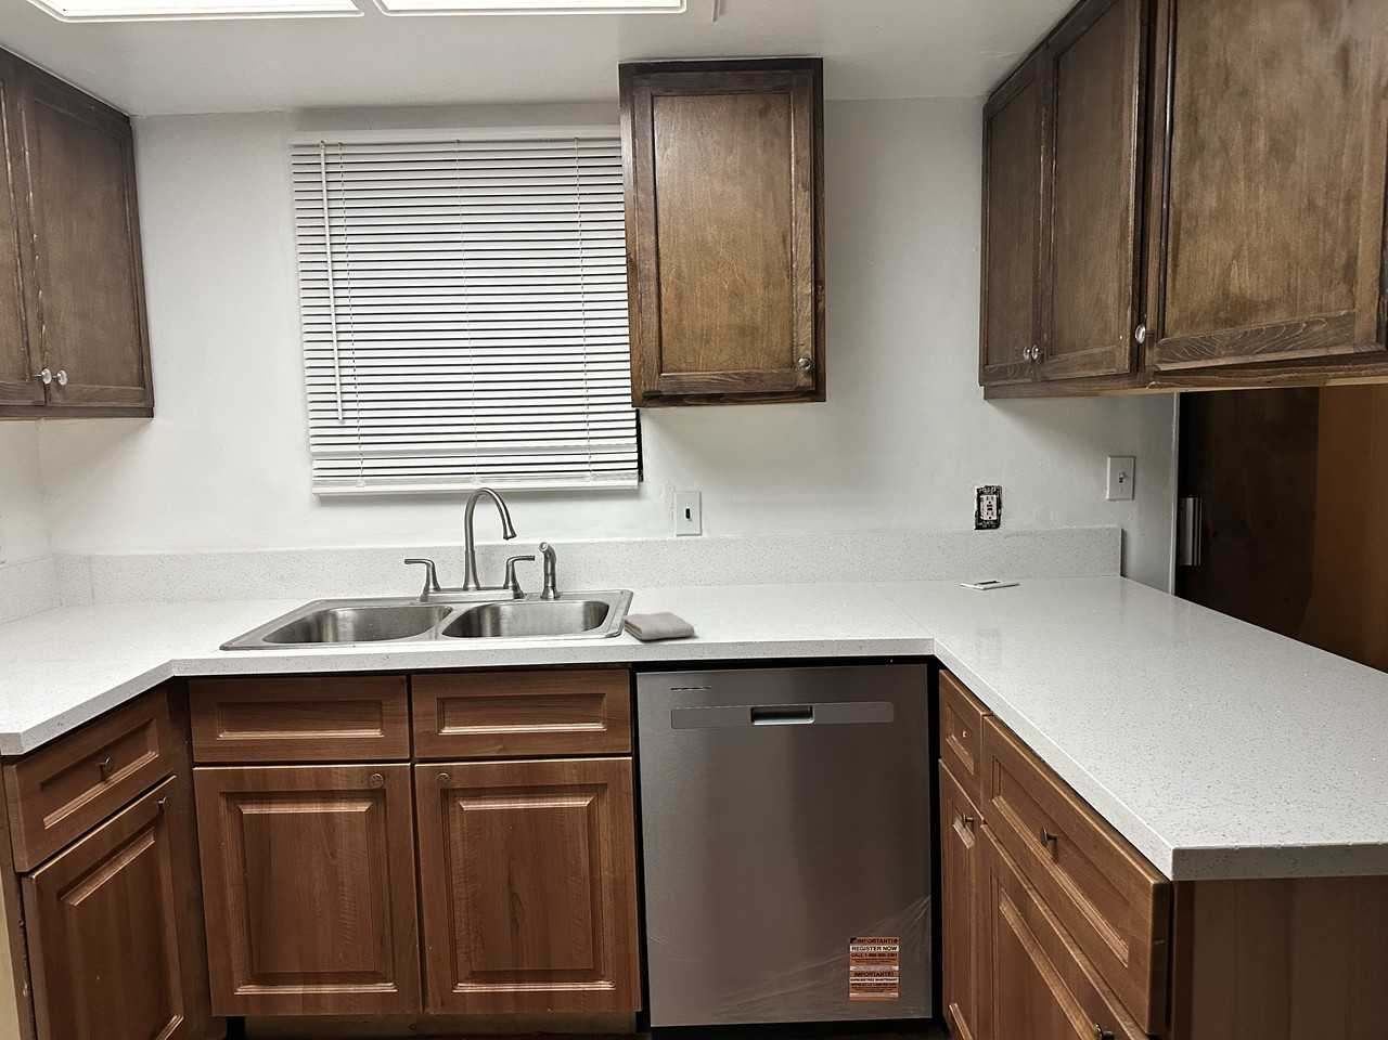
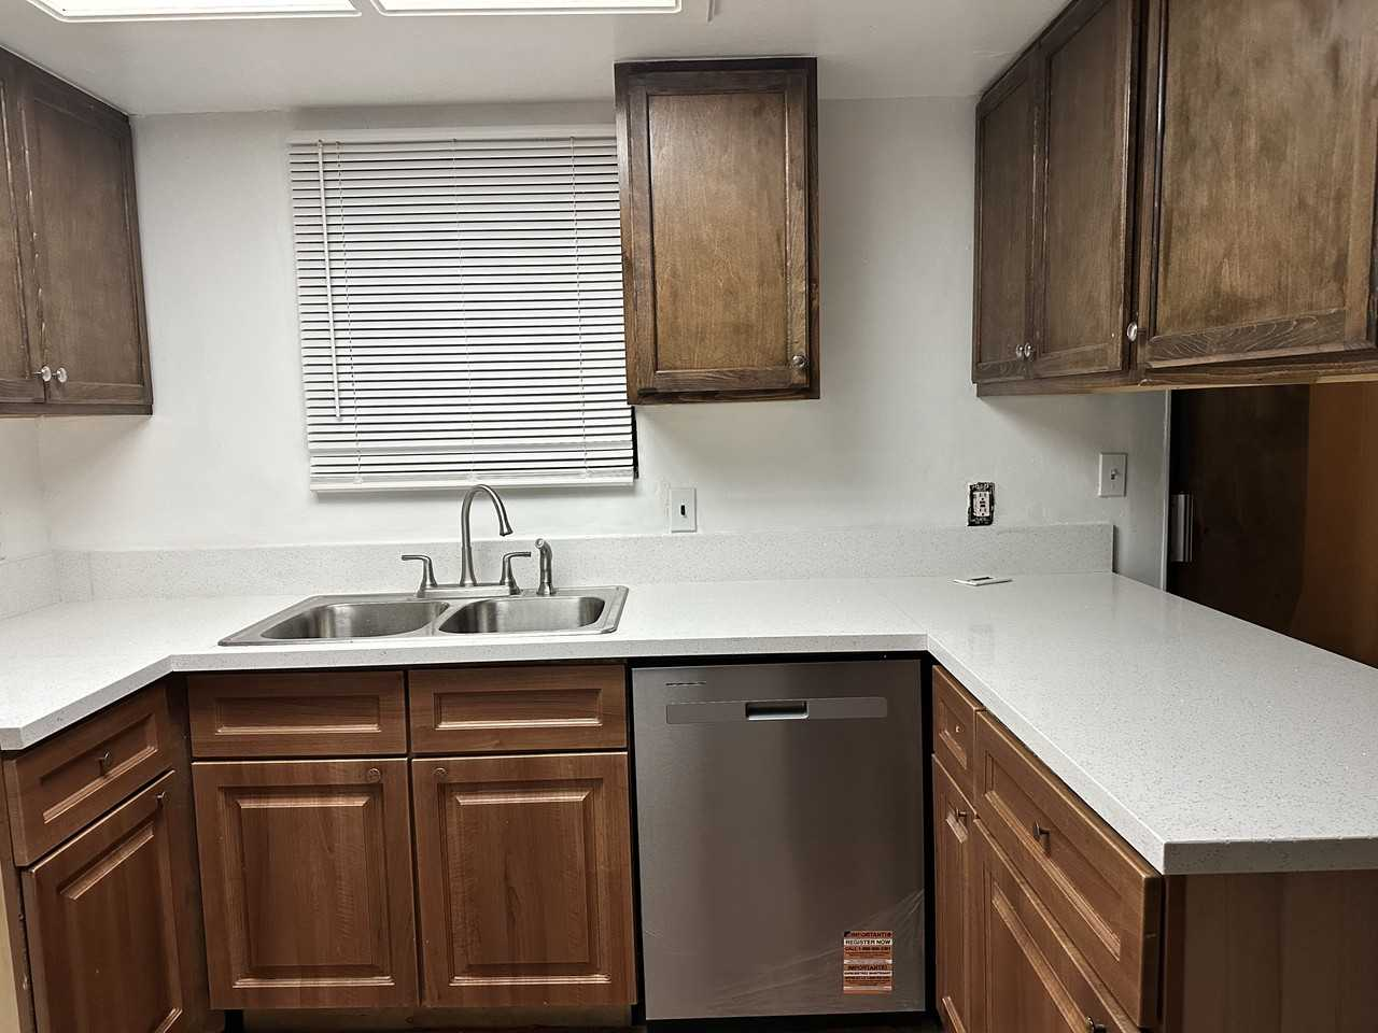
- washcloth (656, 624)
